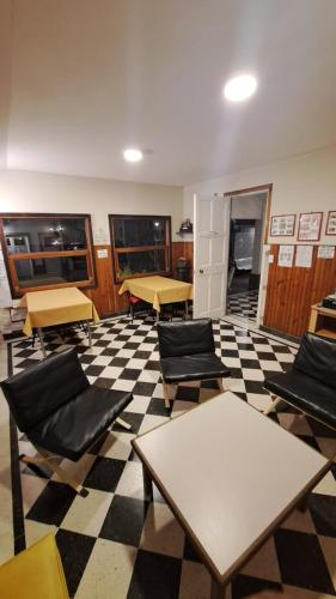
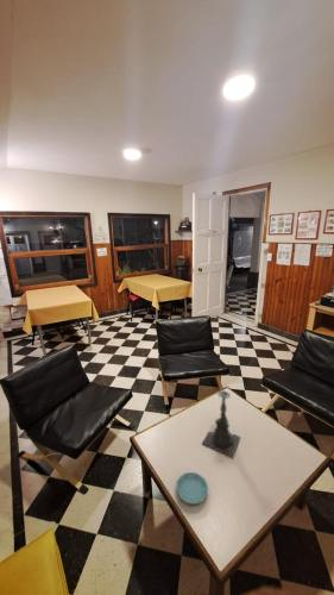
+ candle holder (222, 413)
+ saucer (191, 489)
